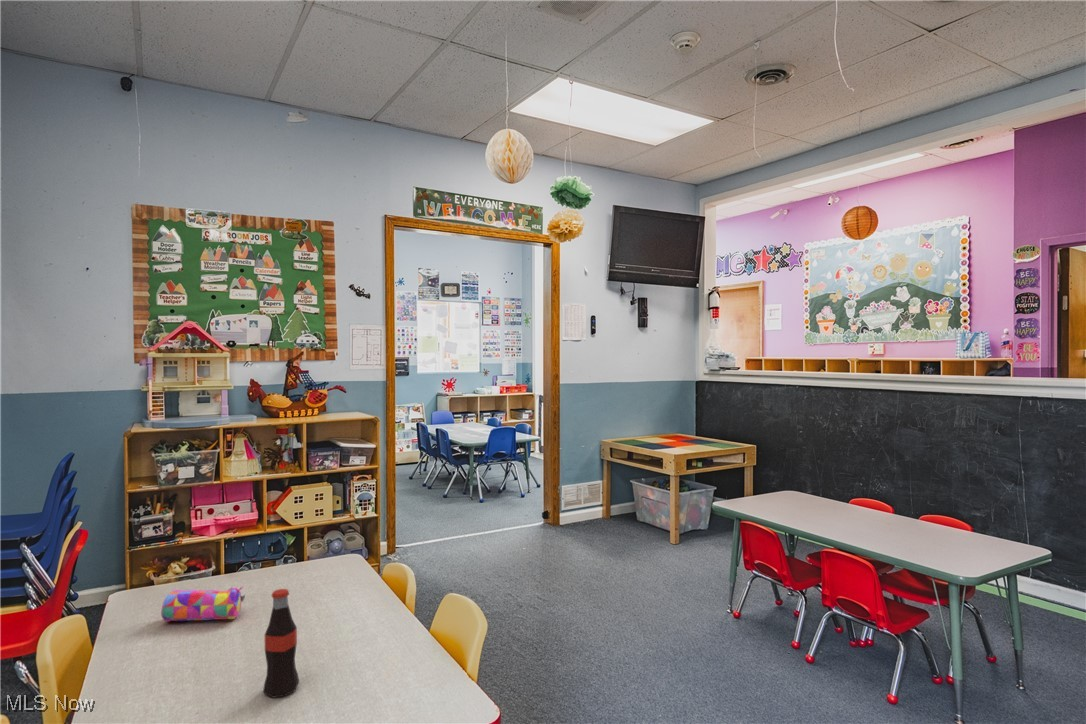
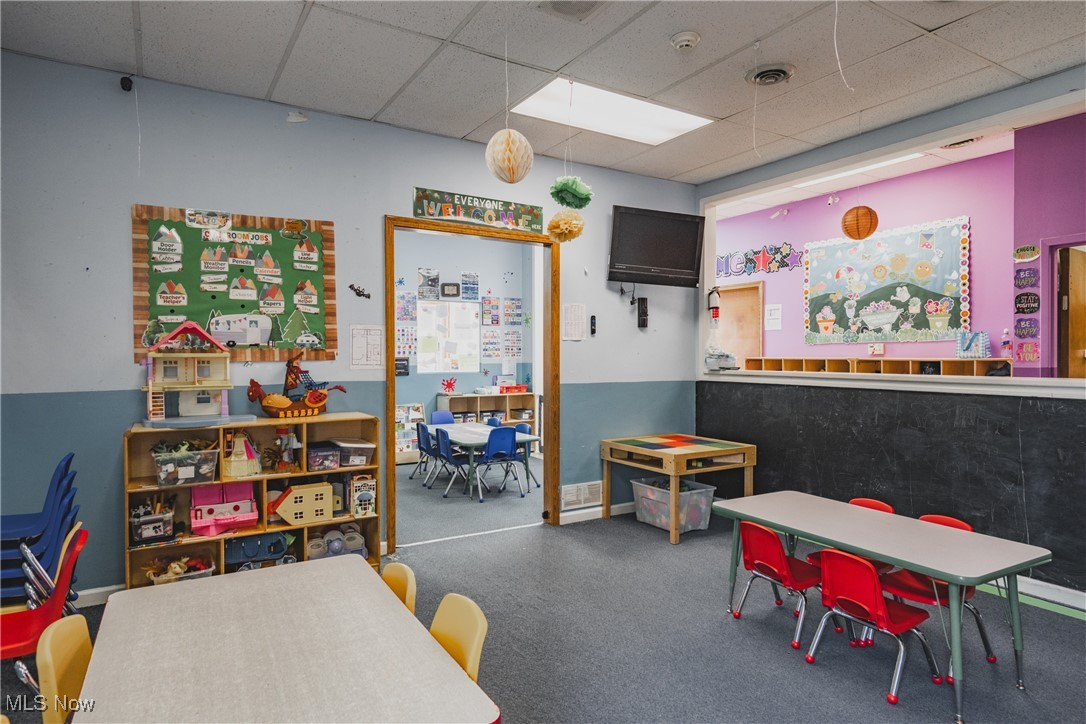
- bottle (280, 640)
- pencil case (204, 603)
